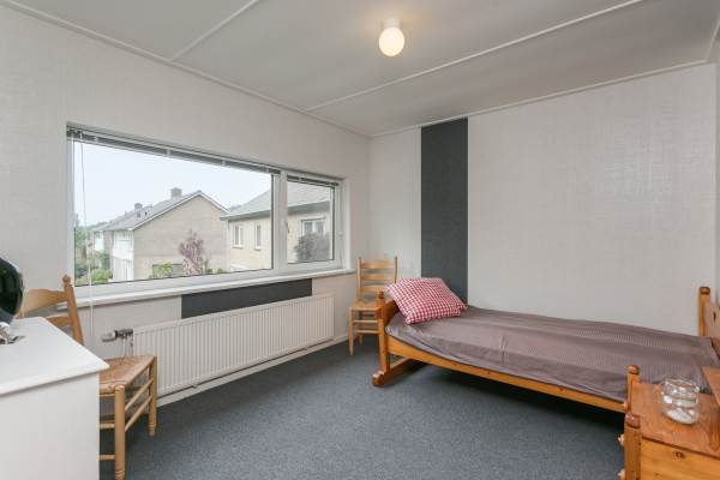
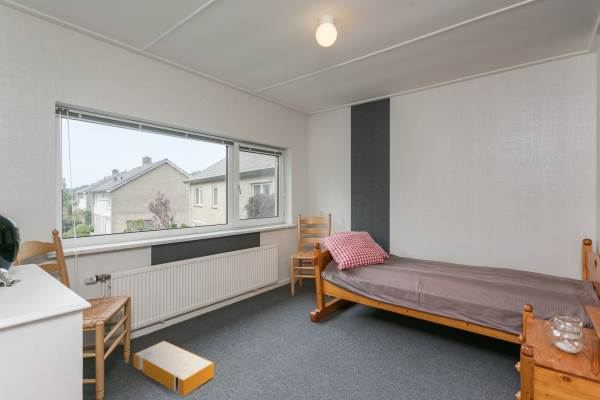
+ storage bin (172, 364)
